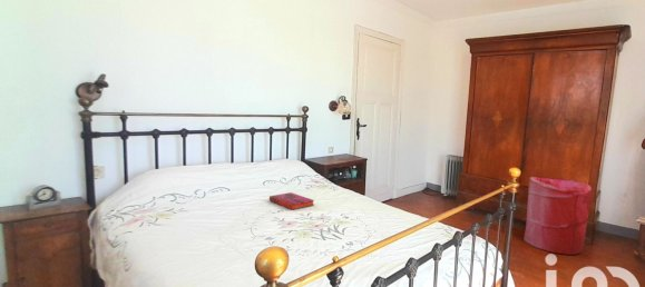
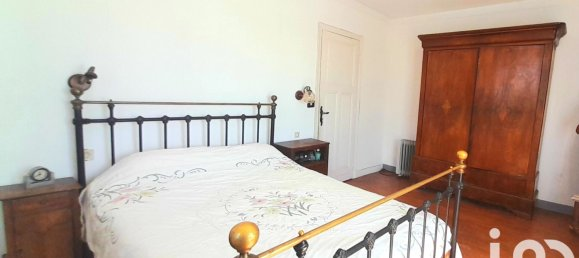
- hardback book (291, 200)
- laundry hamper (556, 212)
